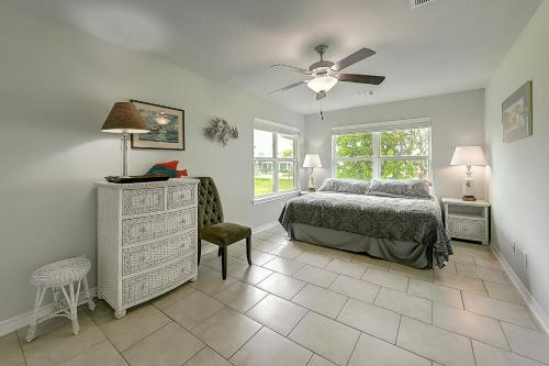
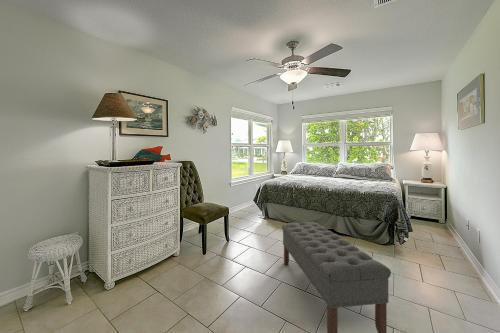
+ bench (321, 264)
